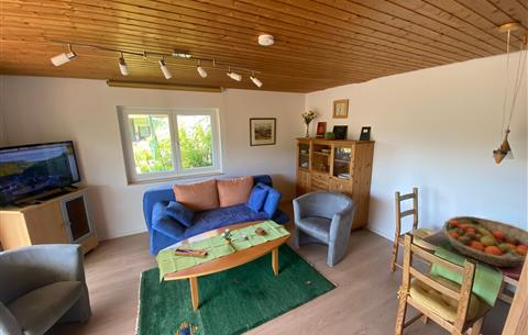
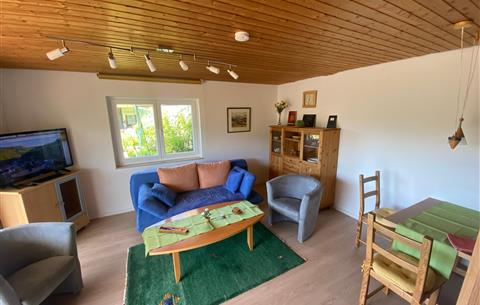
- fruit basket (485, 239)
